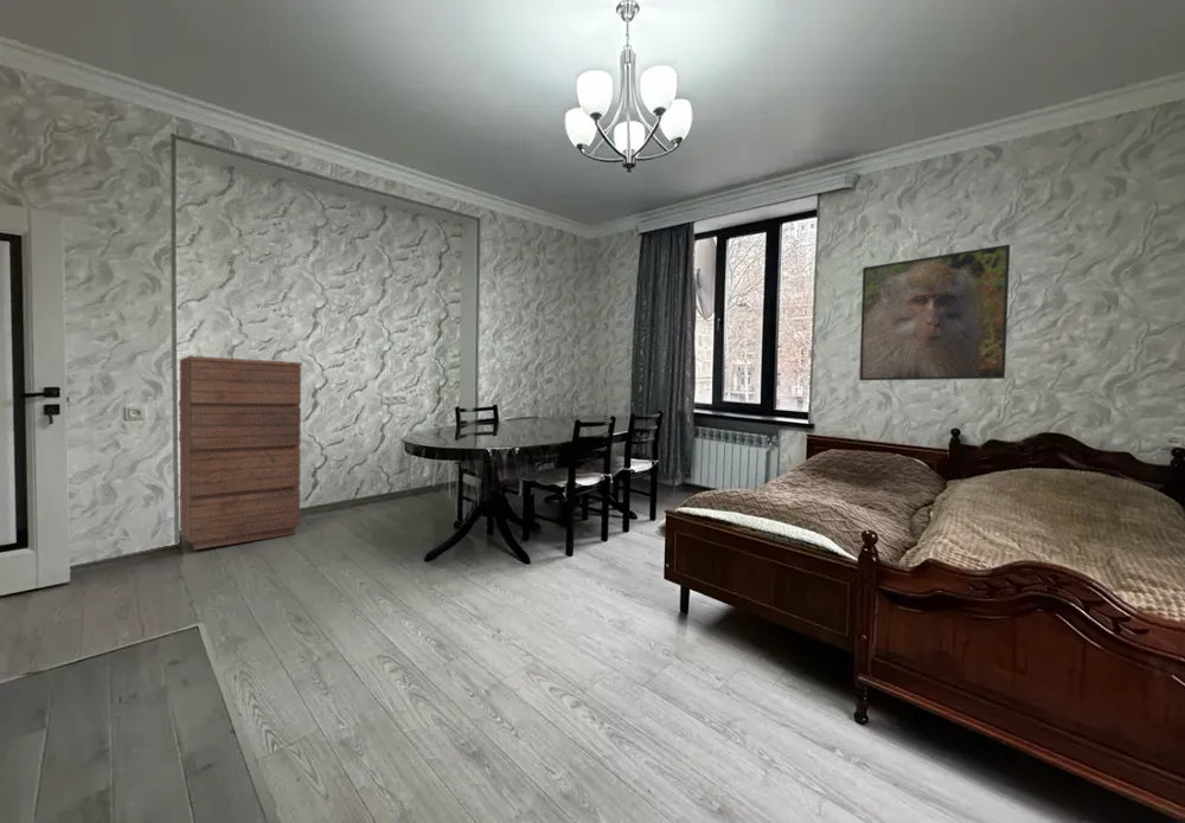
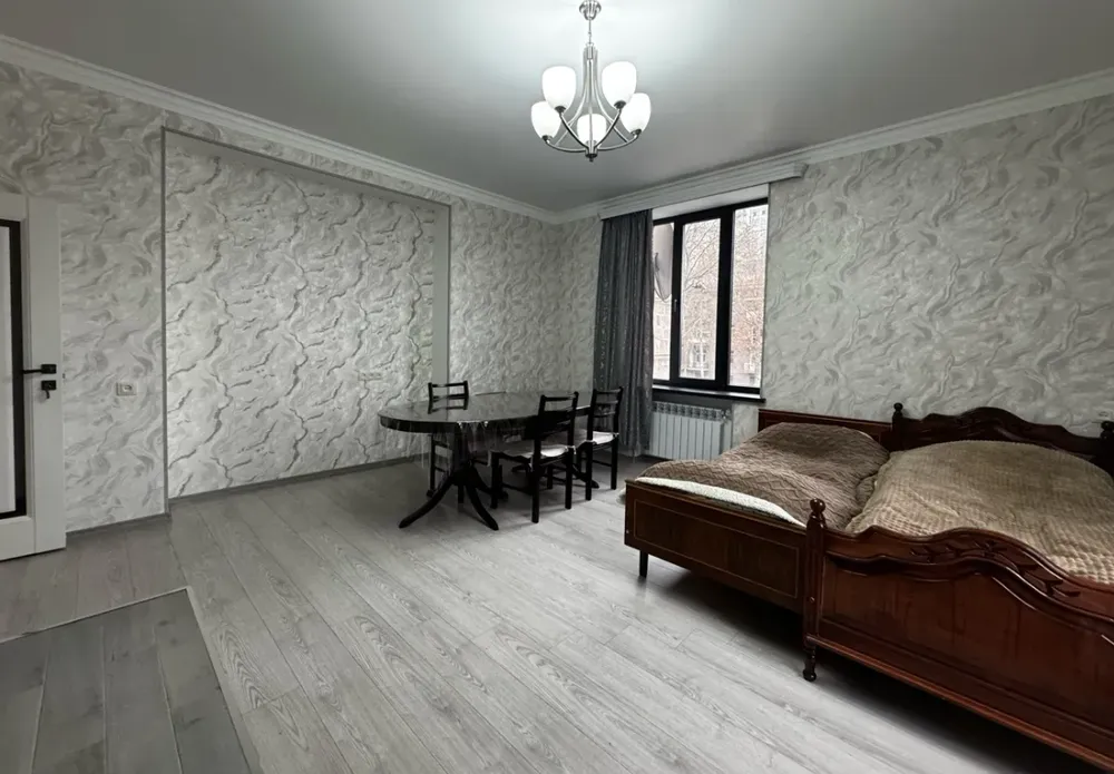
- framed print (928, 319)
- dresser (239, 448)
